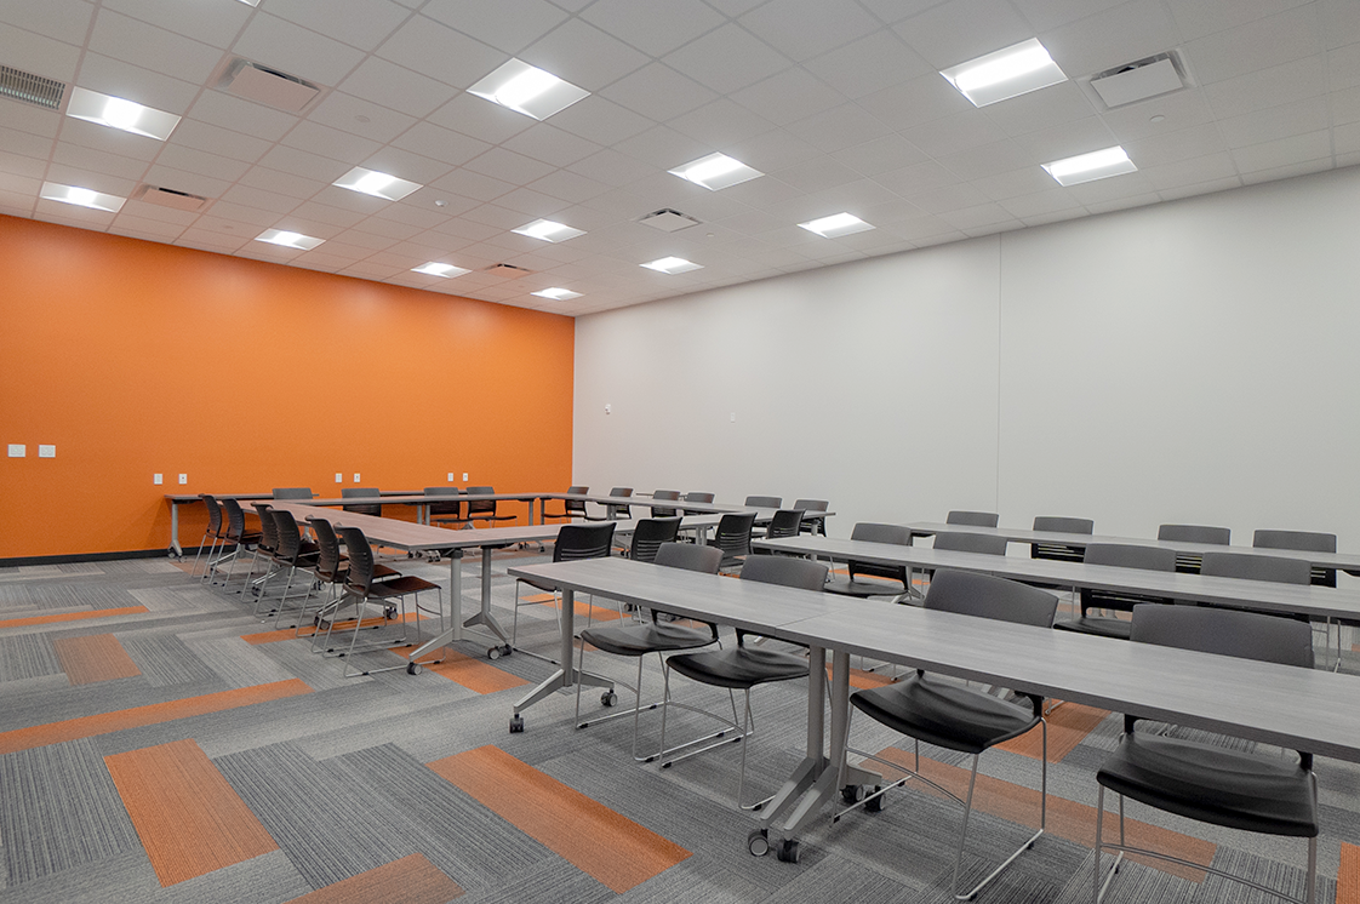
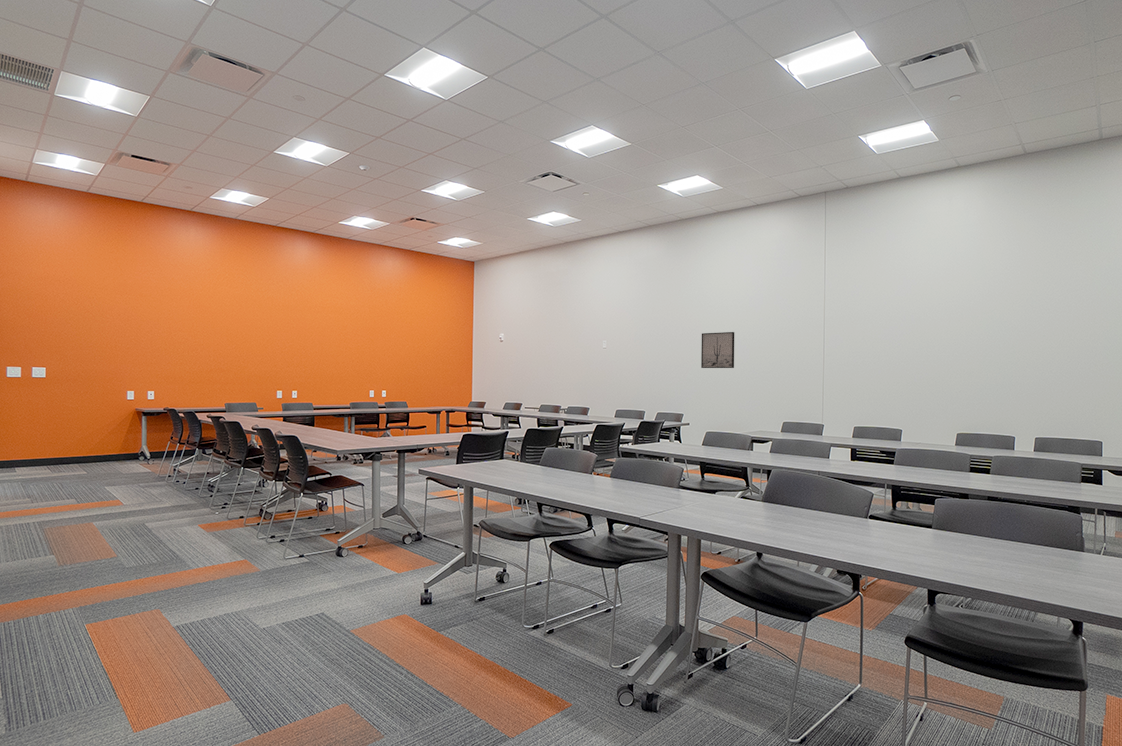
+ wall art (717, 350)
